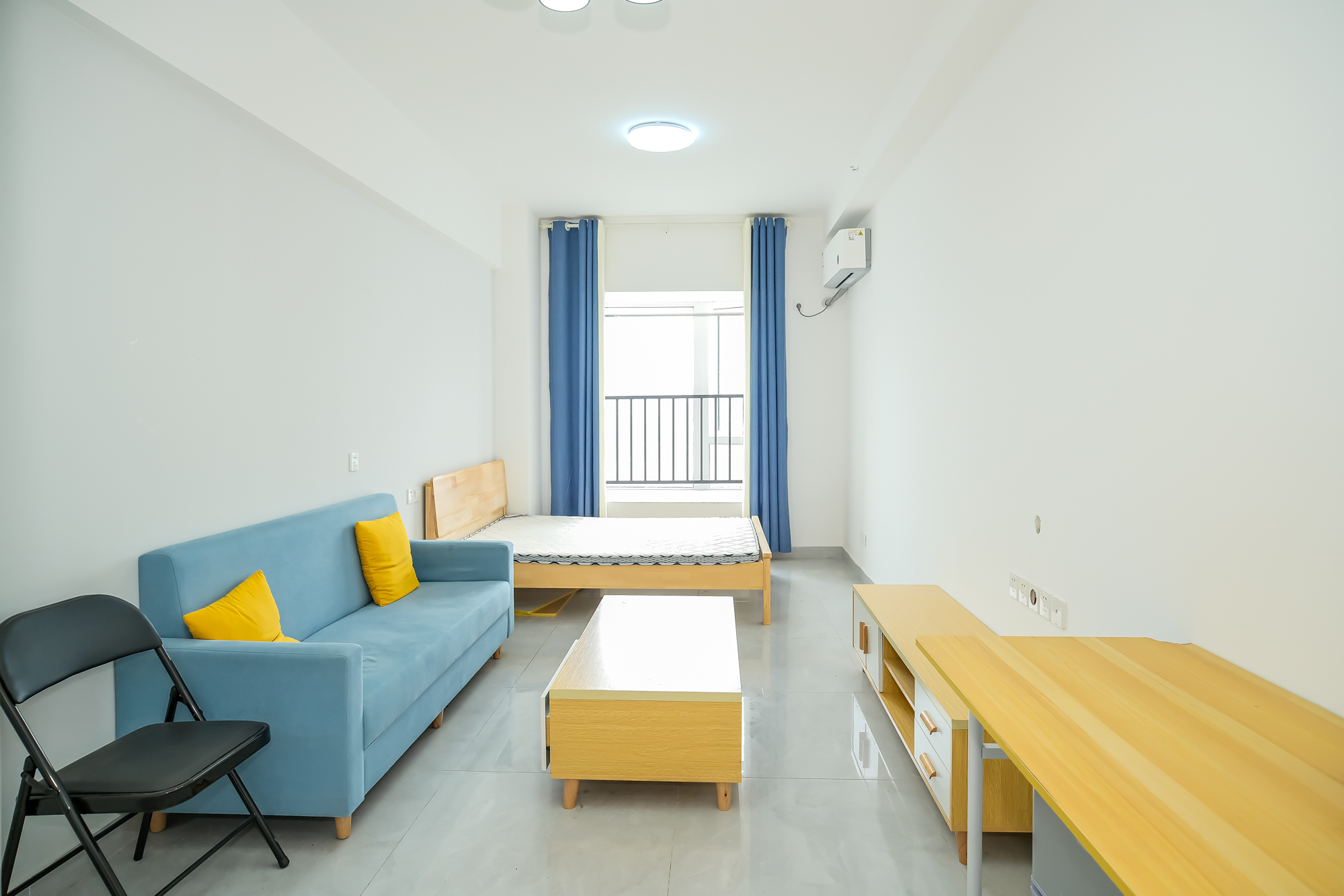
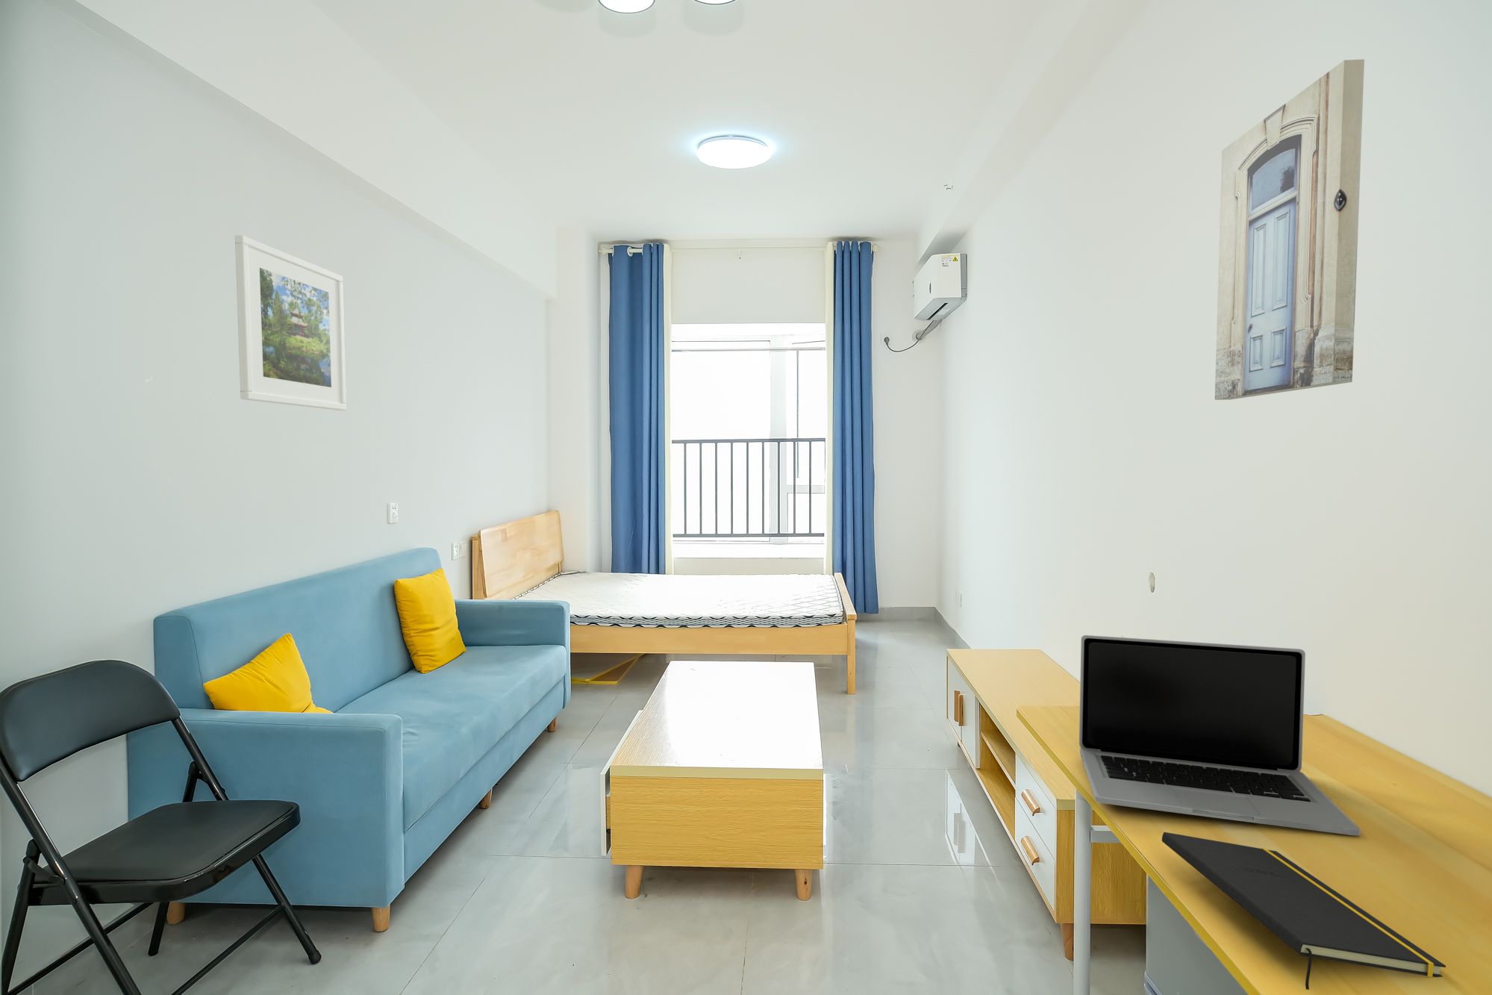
+ laptop (1203, 724)
+ notepad (1286, 896)
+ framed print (296, 331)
+ wall art (1279, 252)
